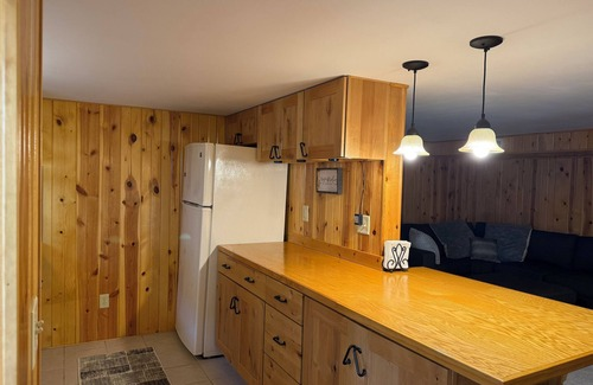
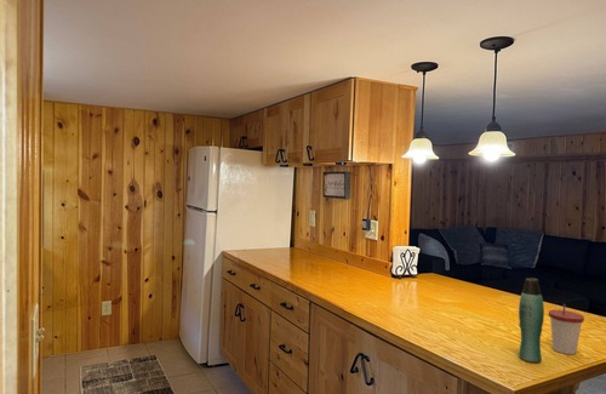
+ bottle (531, 319)
+ cup (565, 327)
